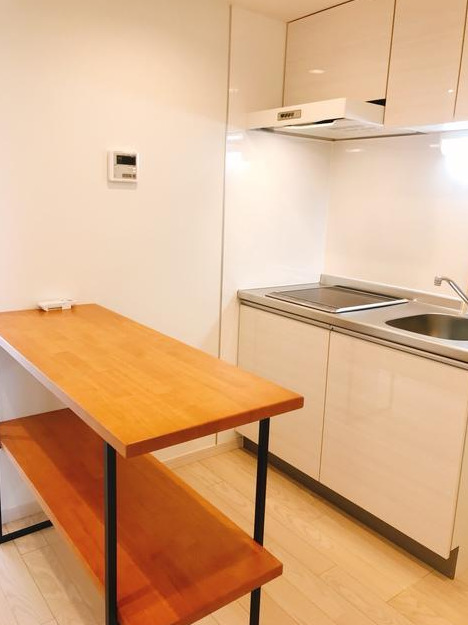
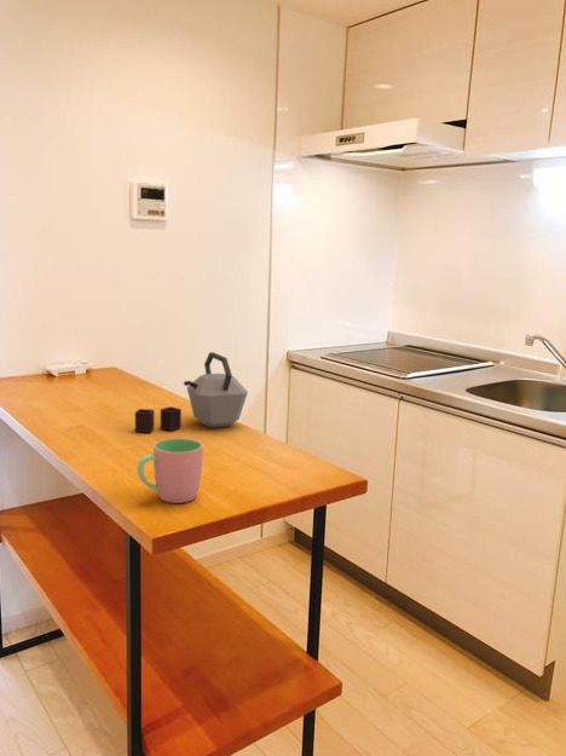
+ cup (169, 472)
+ kettle (189, 391)
